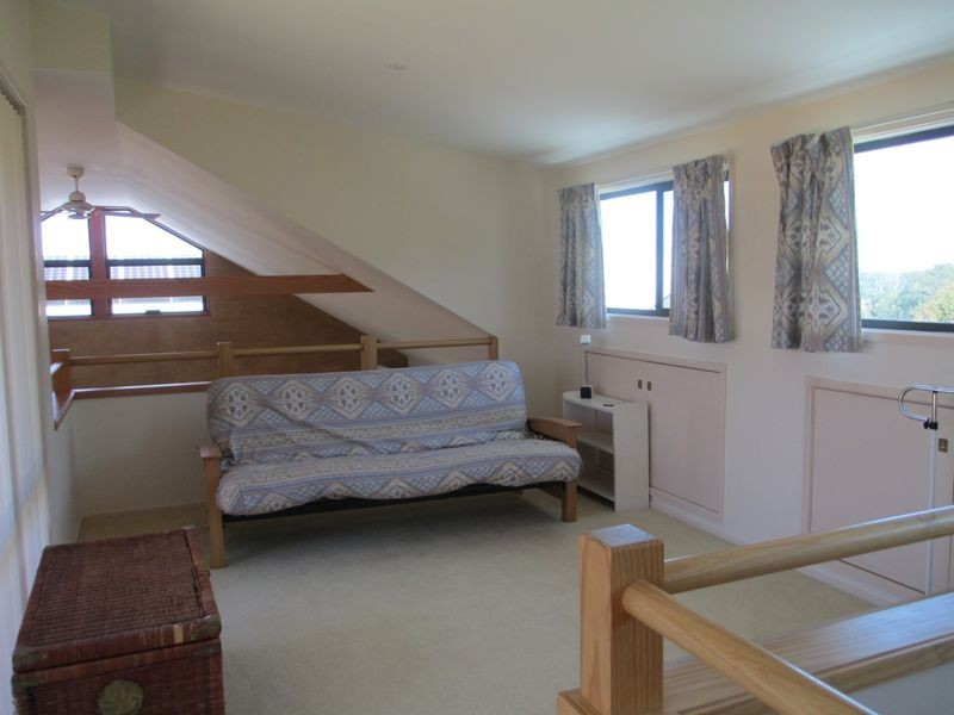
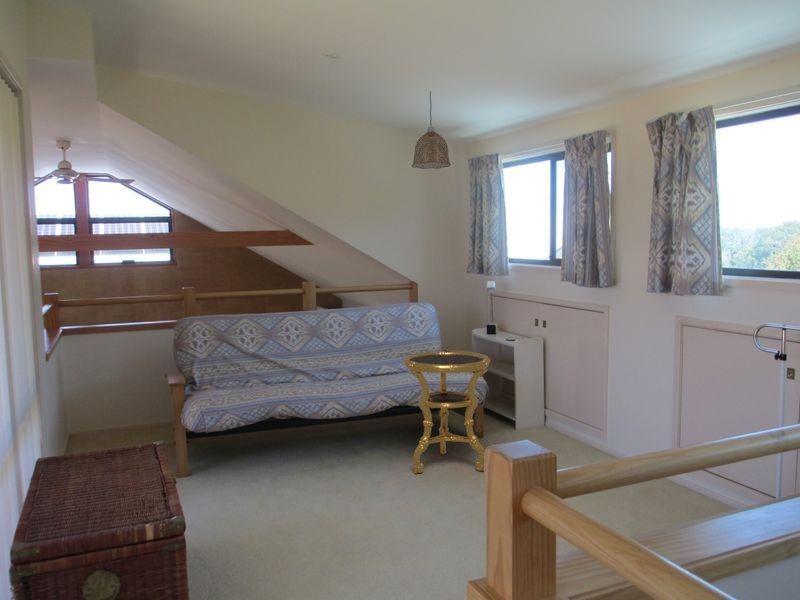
+ side table (446, 411)
+ pendant lamp (430, 128)
